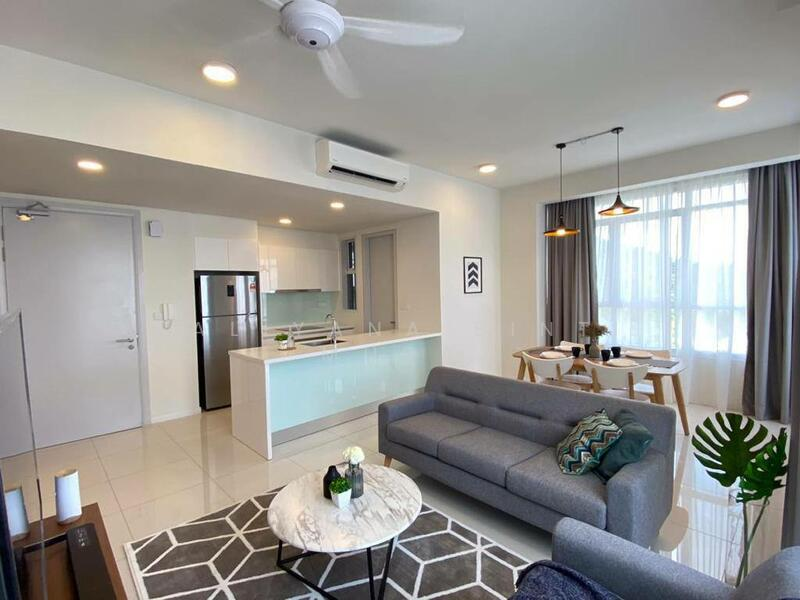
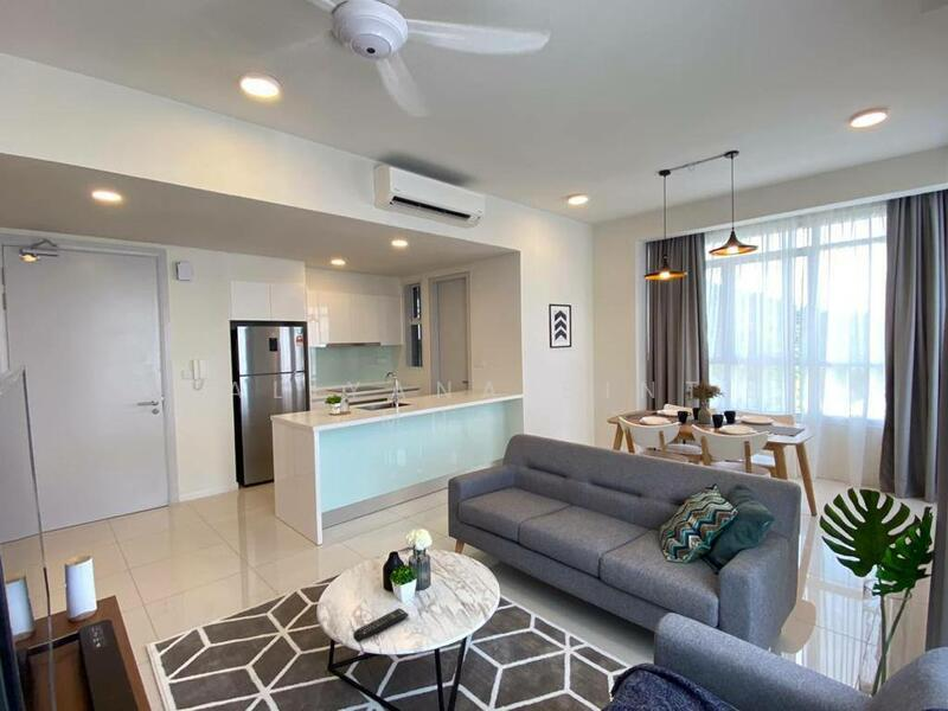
+ remote control (382, 623)
